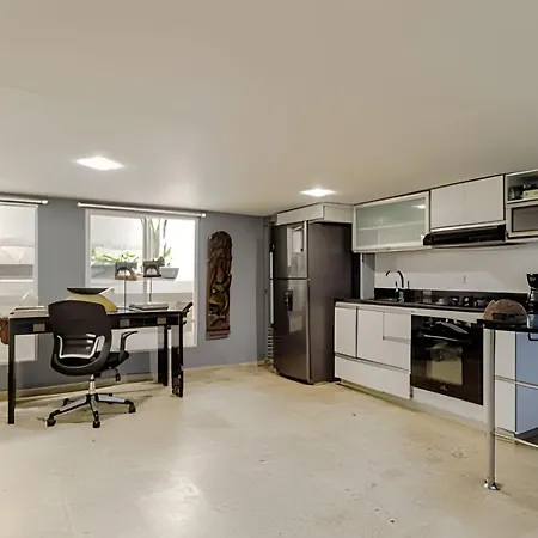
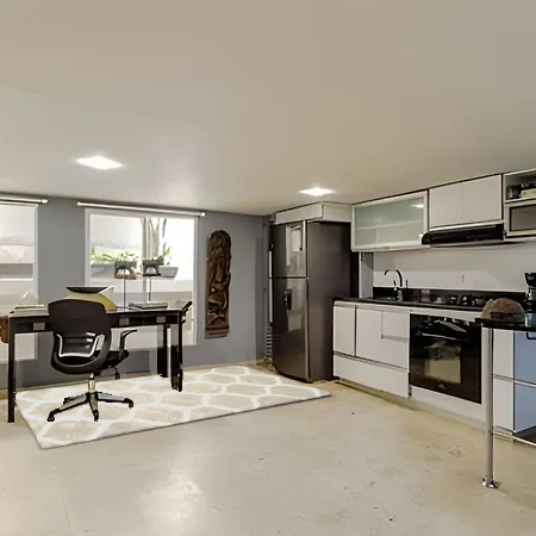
+ rug (172, 393)
